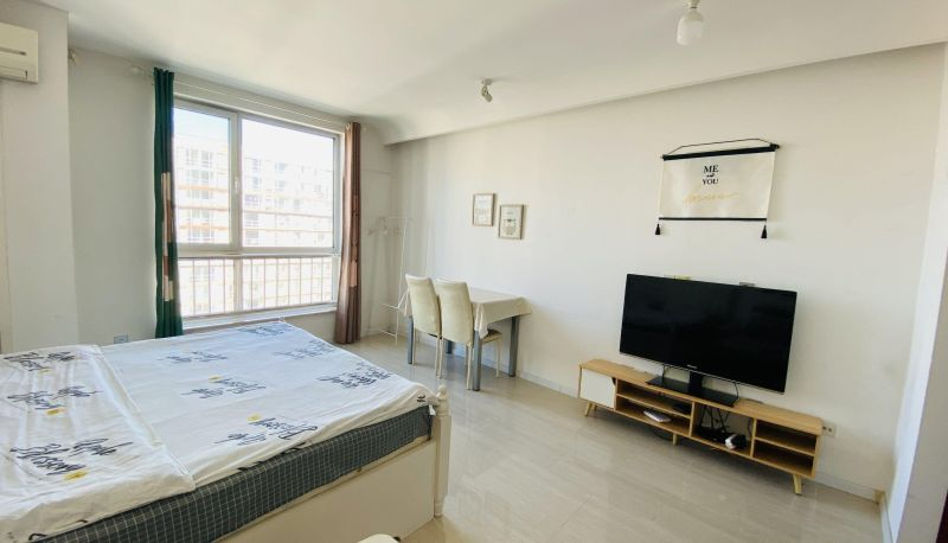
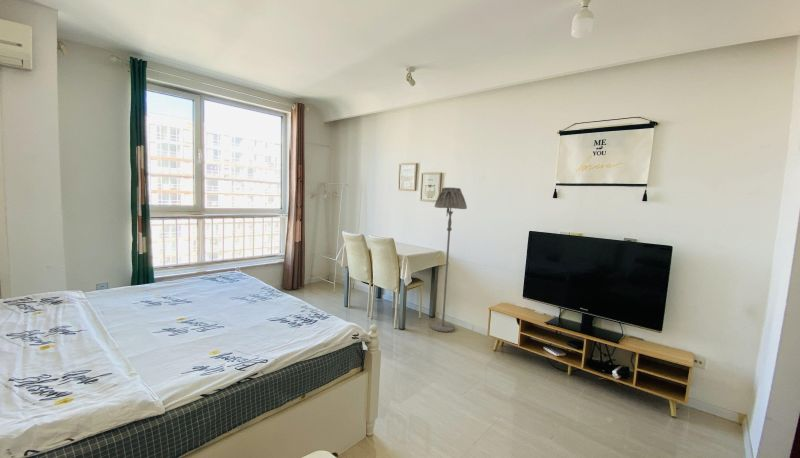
+ floor lamp (447, 258)
